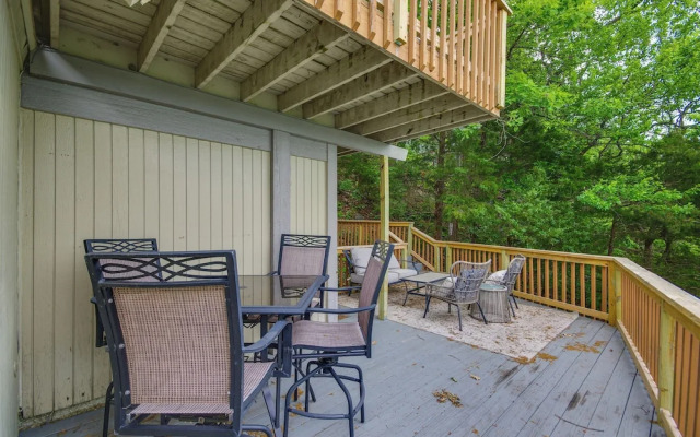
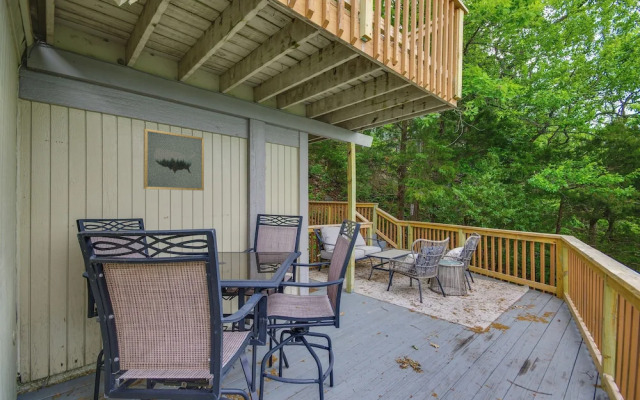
+ wall art (175, 161)
